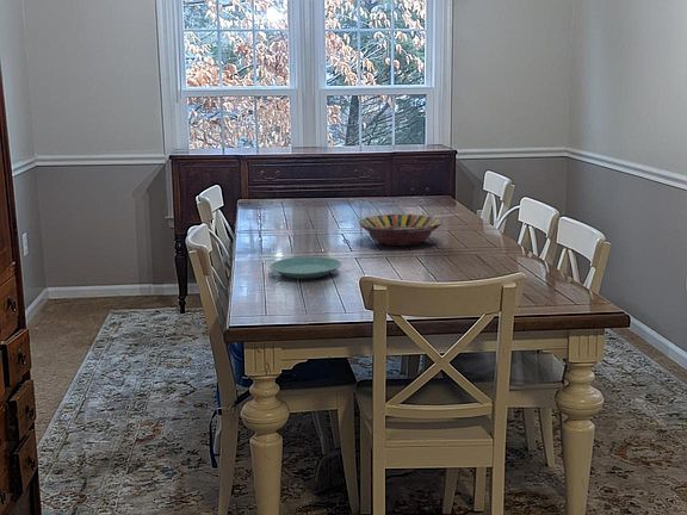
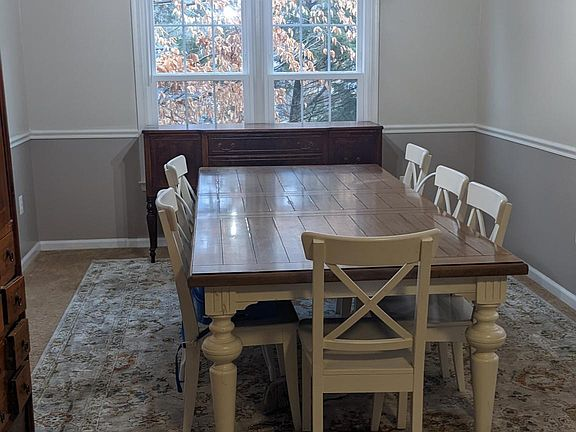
- serving bowl (400, 231)
- plate (305, 268)
